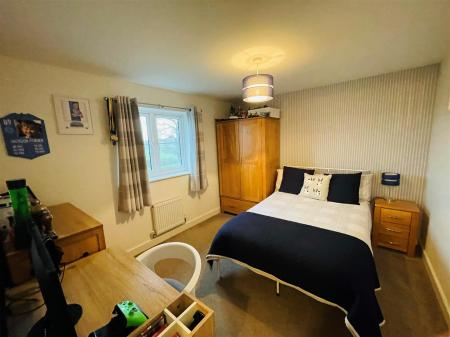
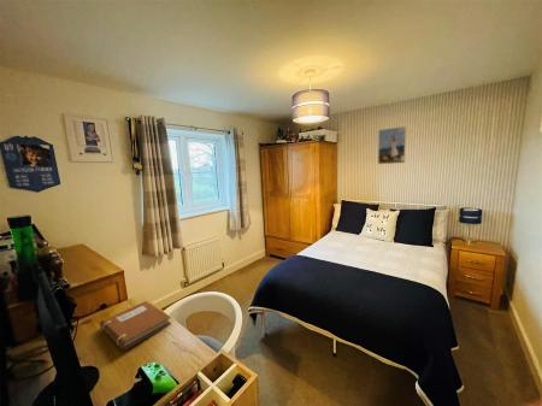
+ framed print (391, 146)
+ notebook (134, 322)
